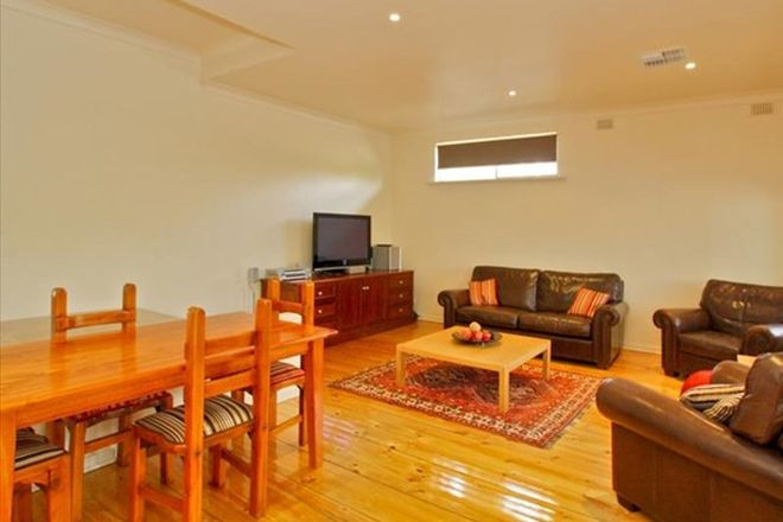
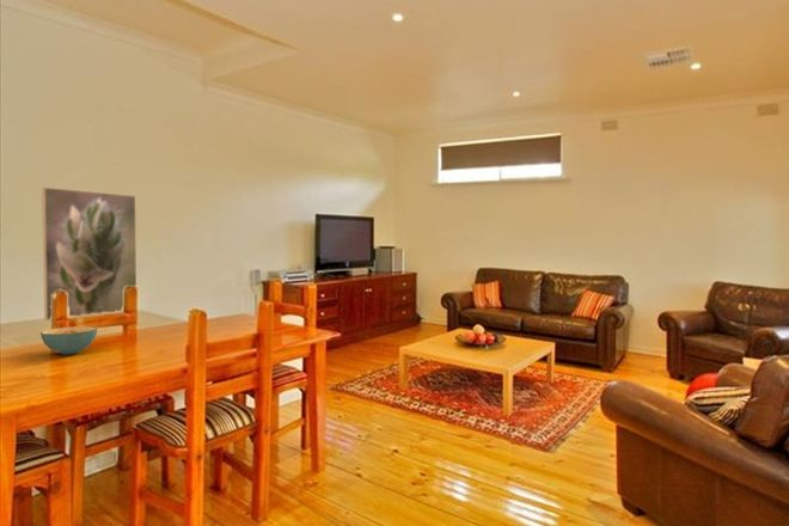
+ cereal bowl (69, 341)
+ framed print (92, 253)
